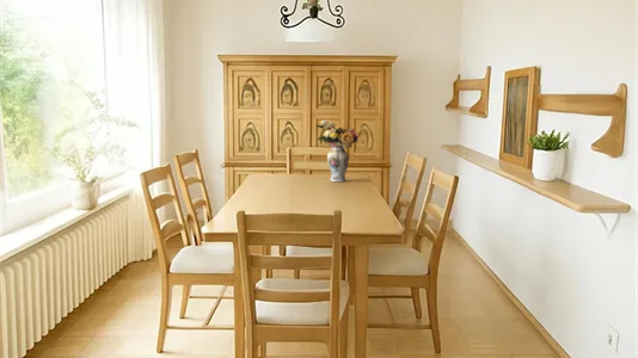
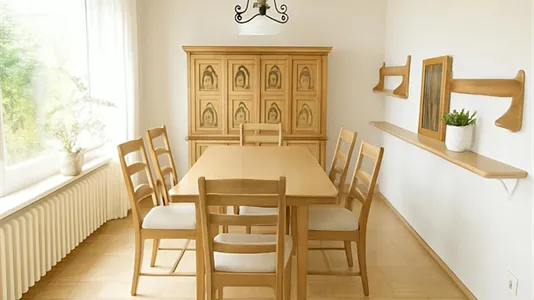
- flower arrangement (337, 149)
